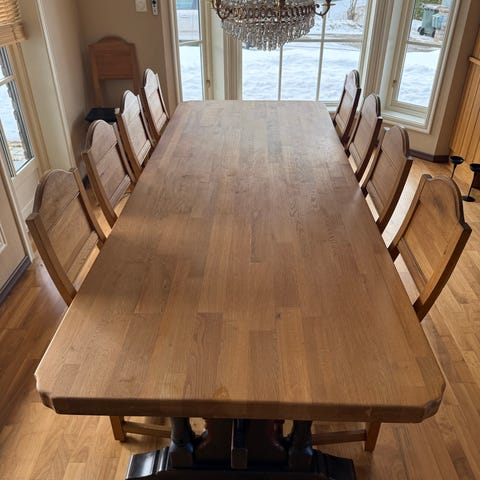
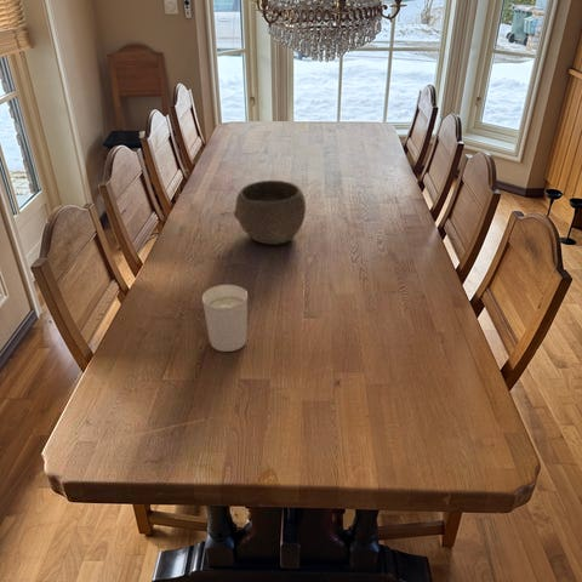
+ candle holder (227, 319)
+ bowl (269, 213)
